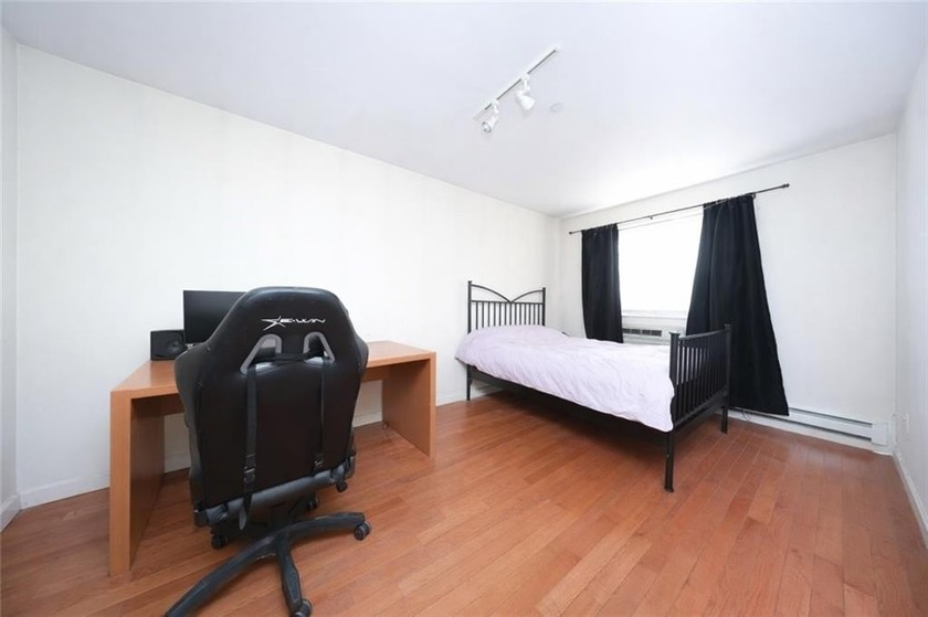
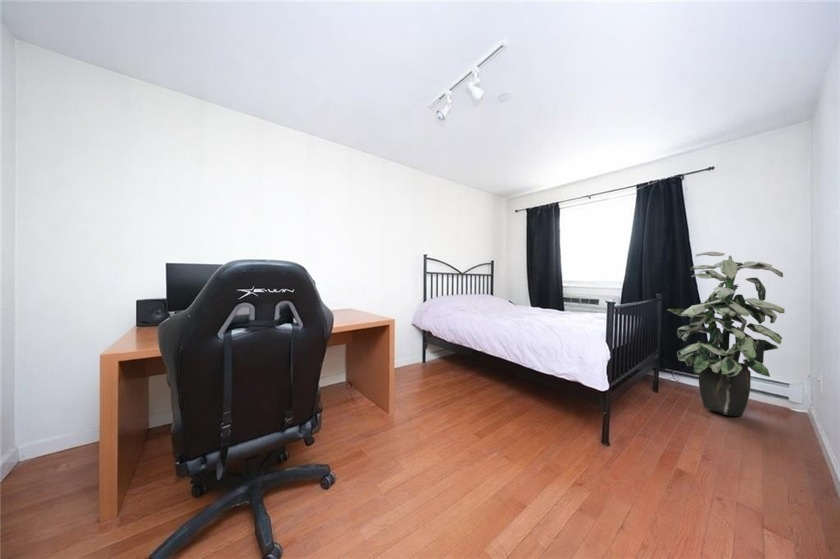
+ indoor plant (720, 330)
